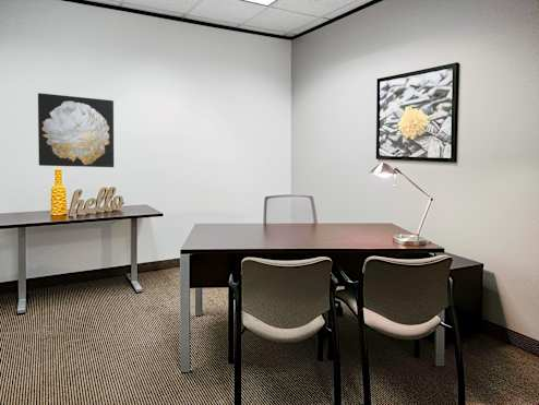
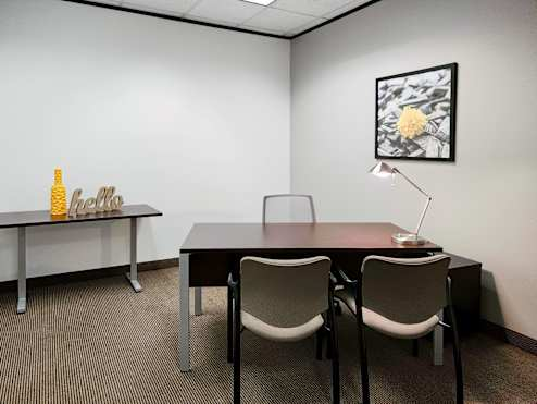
- wall art (76, 131)
